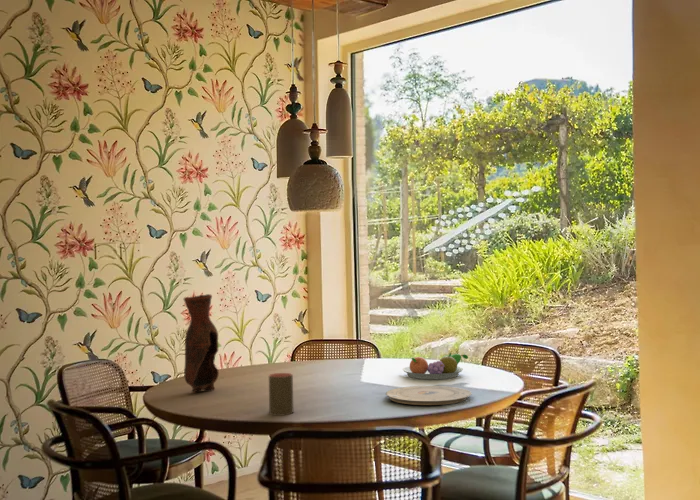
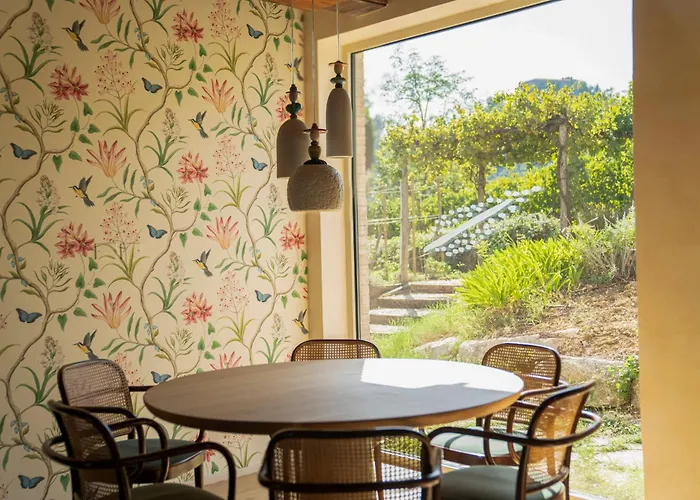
- vase (202, 343)
- plate (428, 395)
- fruit bowl (435, 363)
- cup (281, 394)
